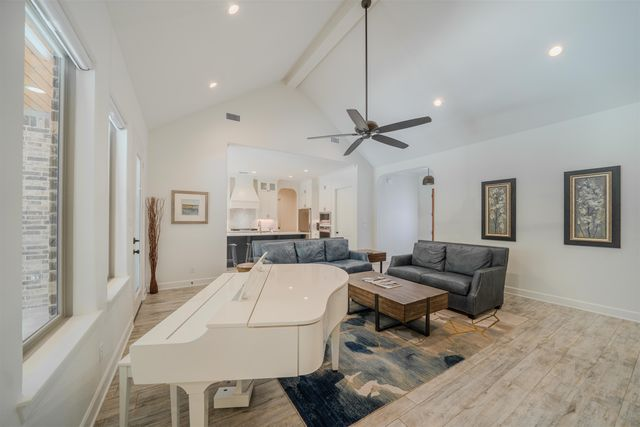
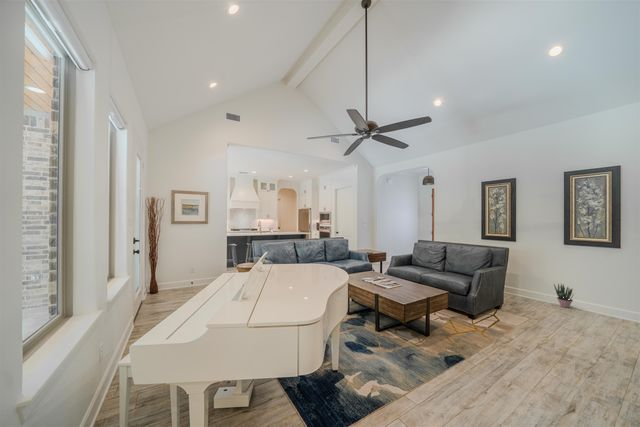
+ potted plant (563, 295)
